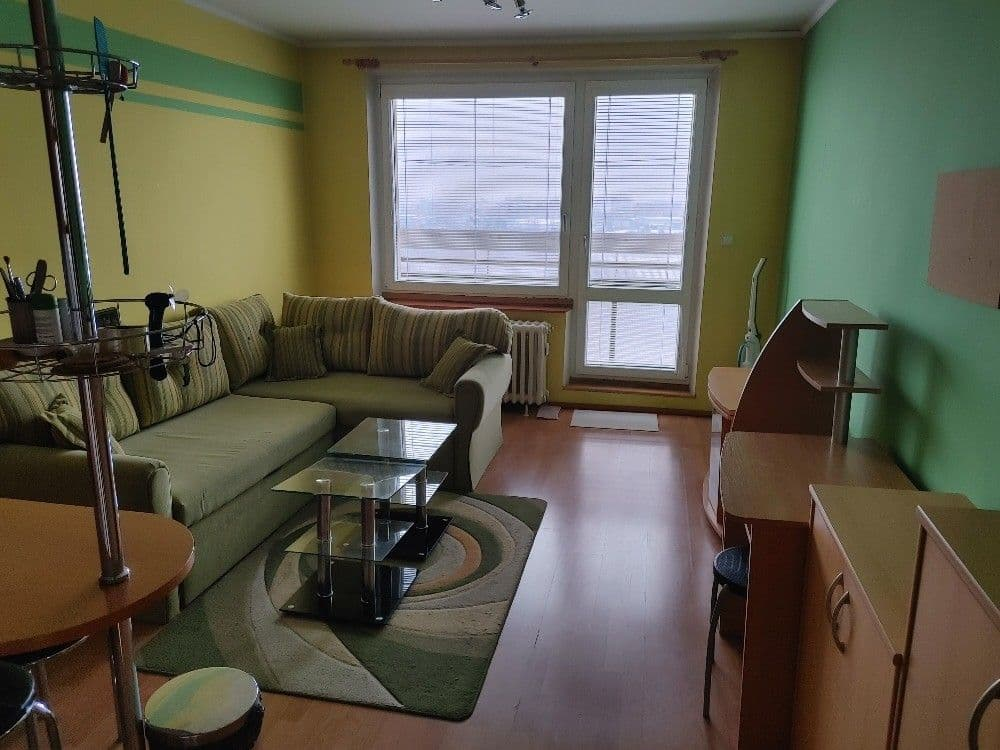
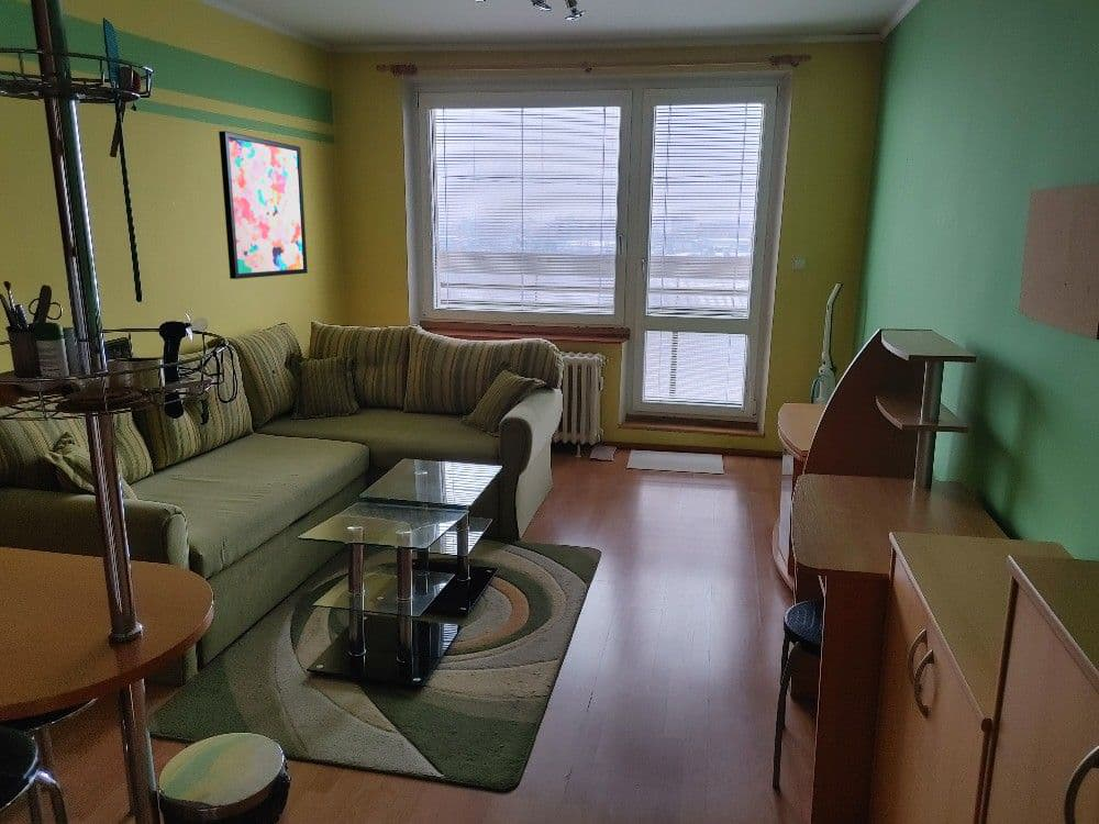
+ wall art (267, 209)
